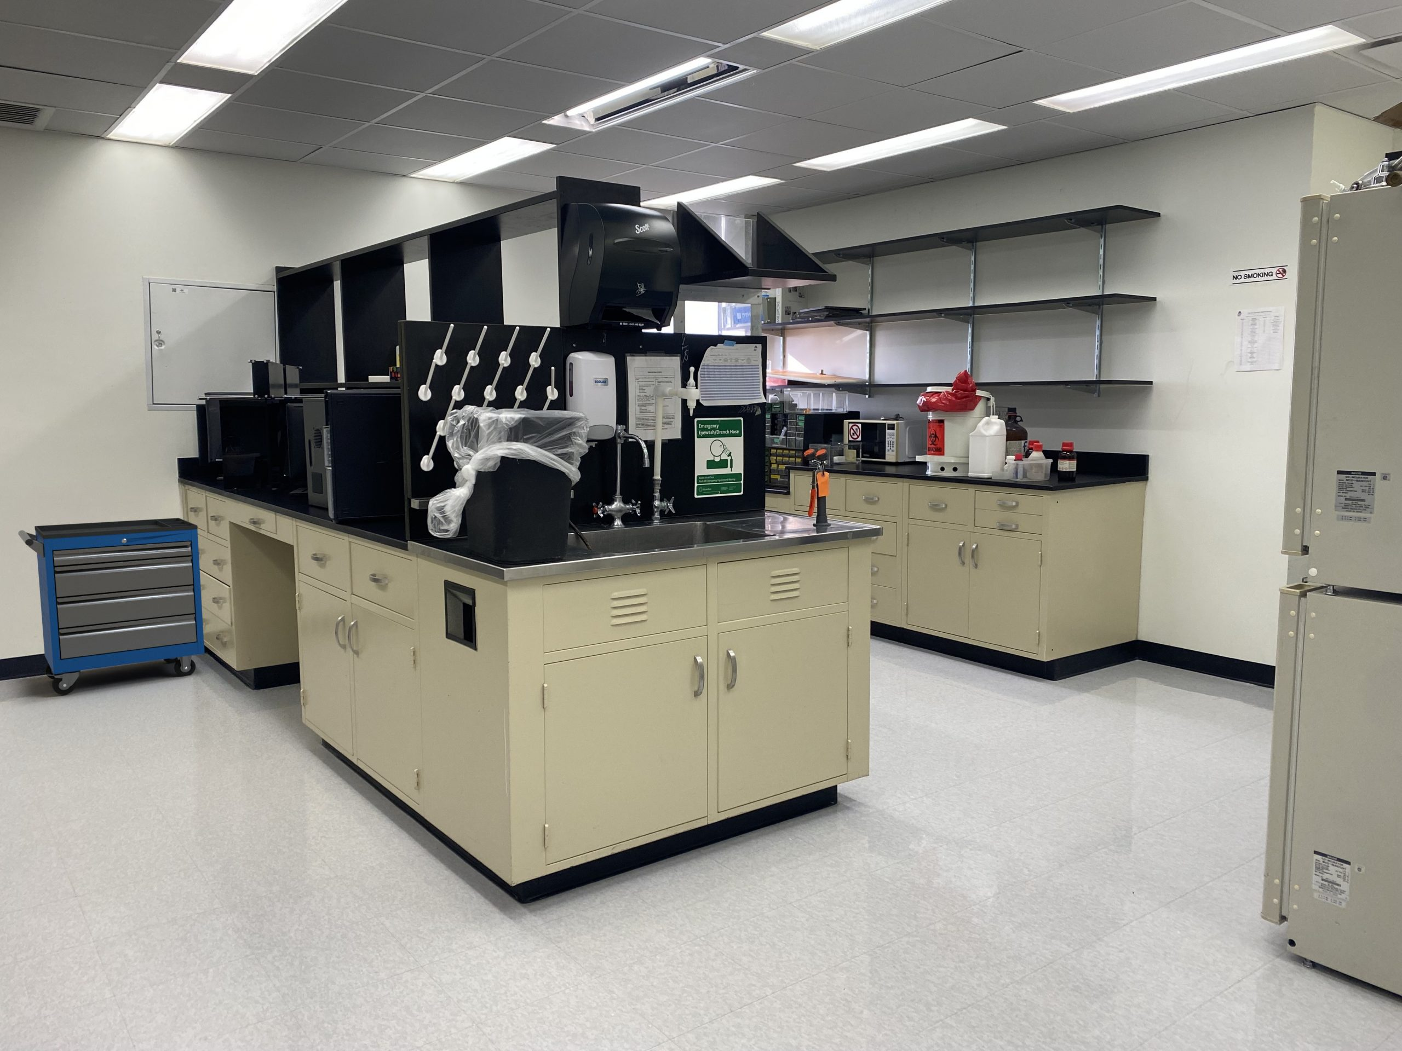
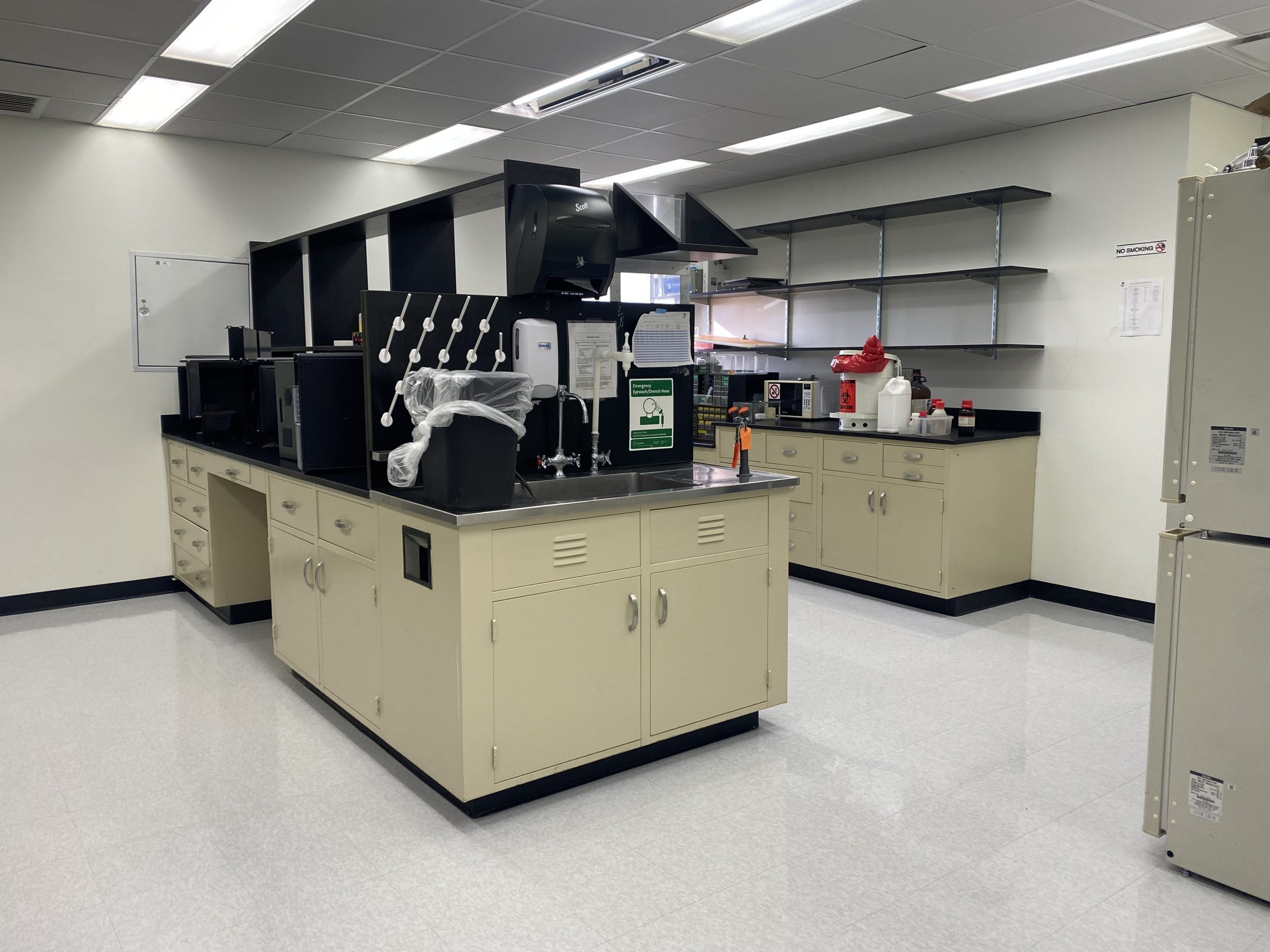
- storage cabinet (114, 602)
